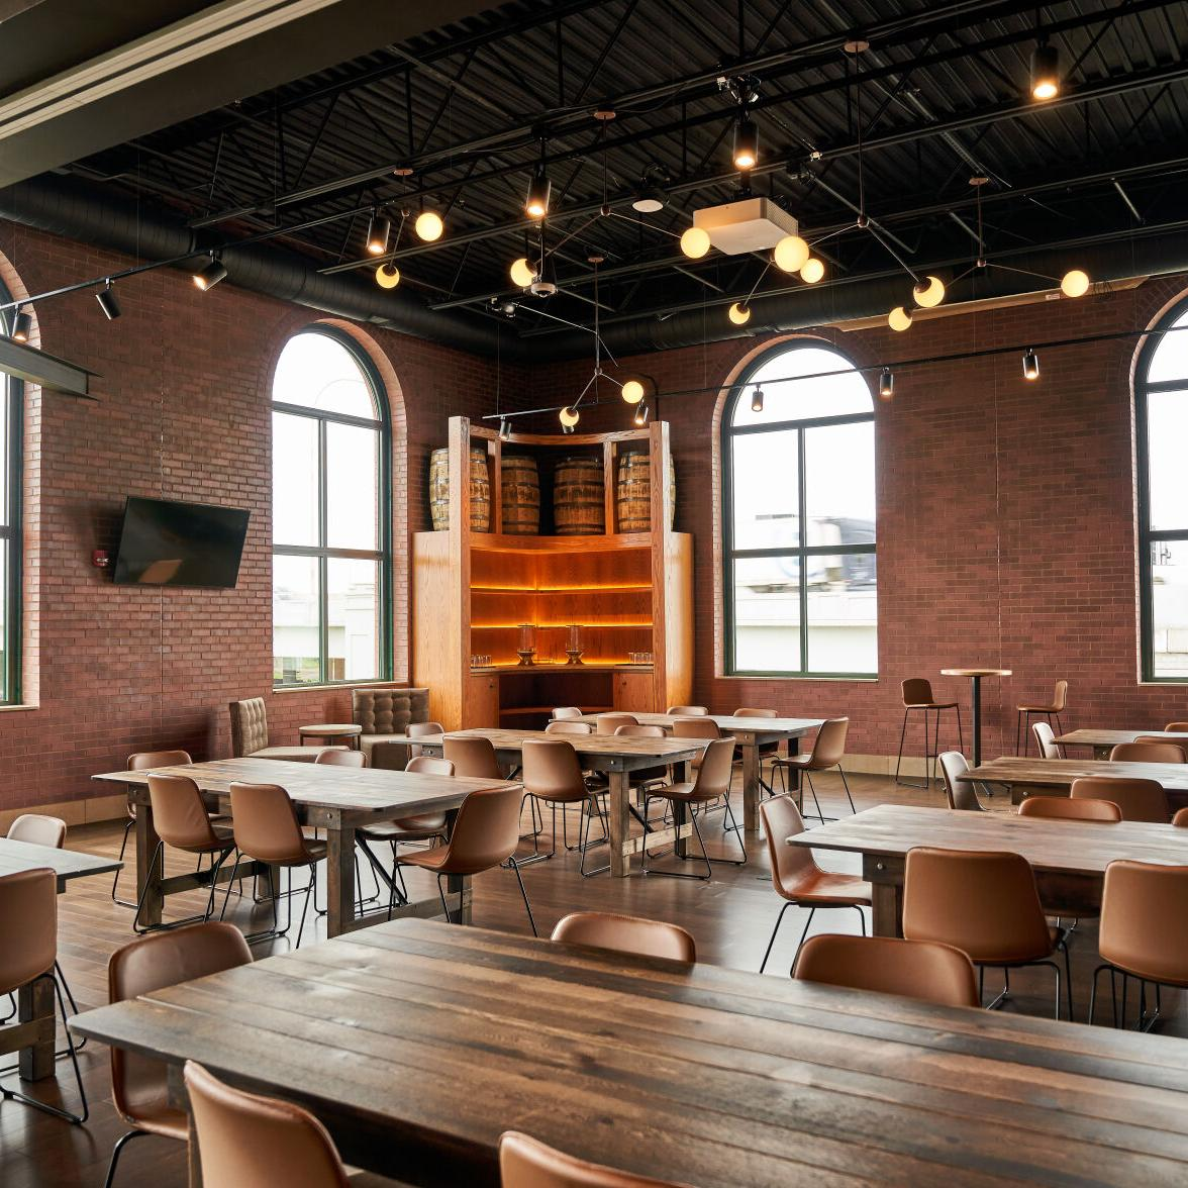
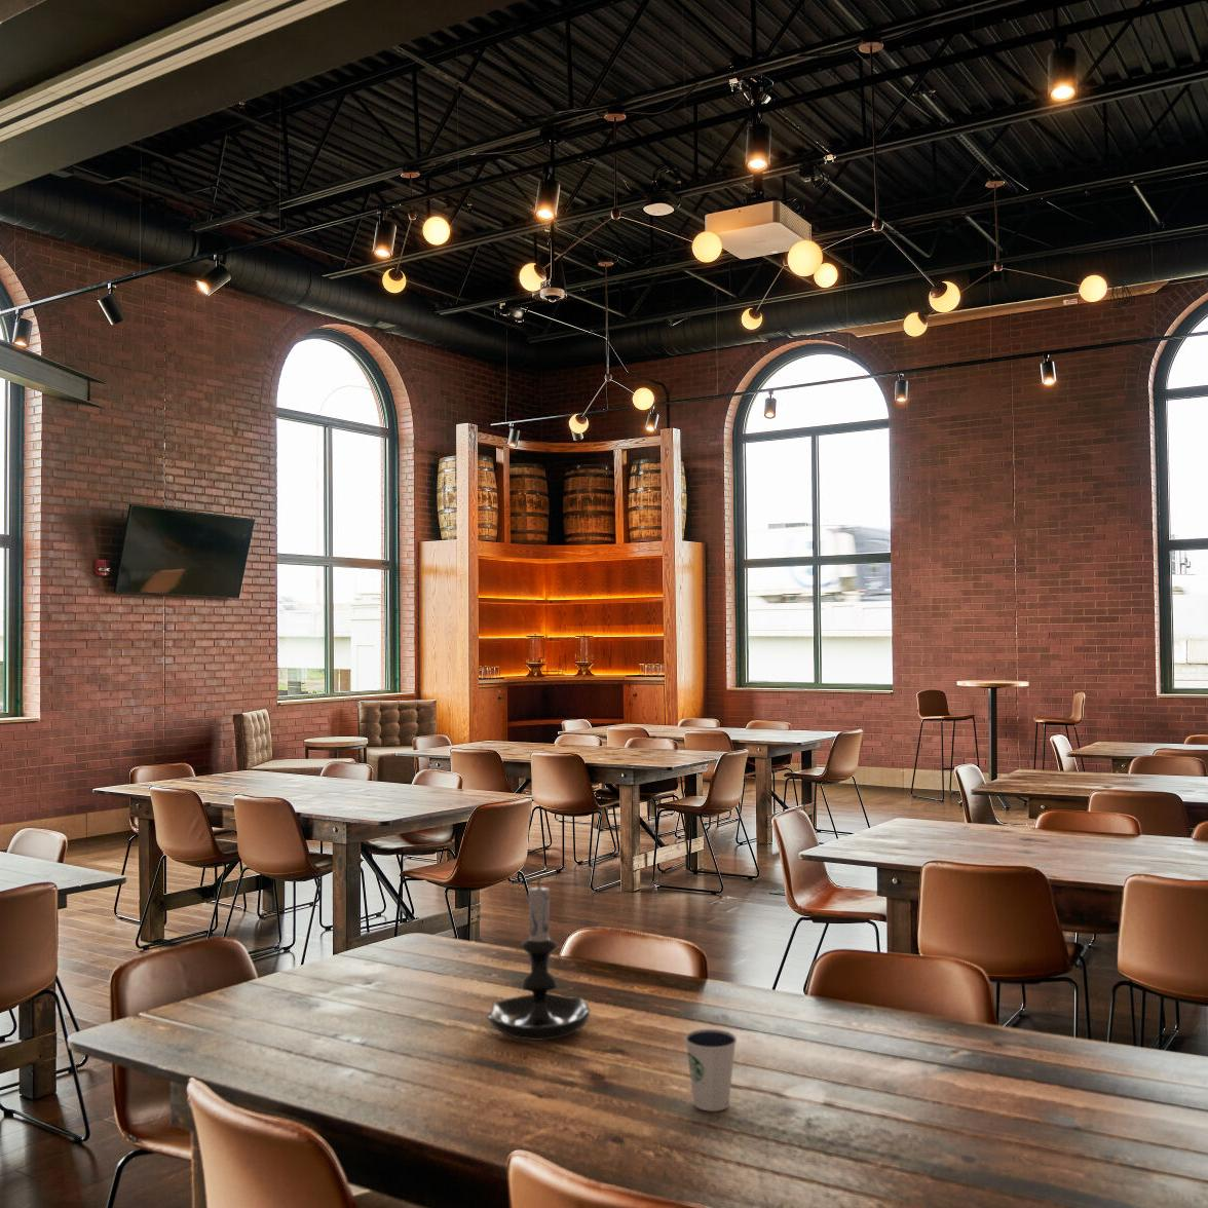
+ dixie cup (711, 1071)
+ candle holder (540, 952)
